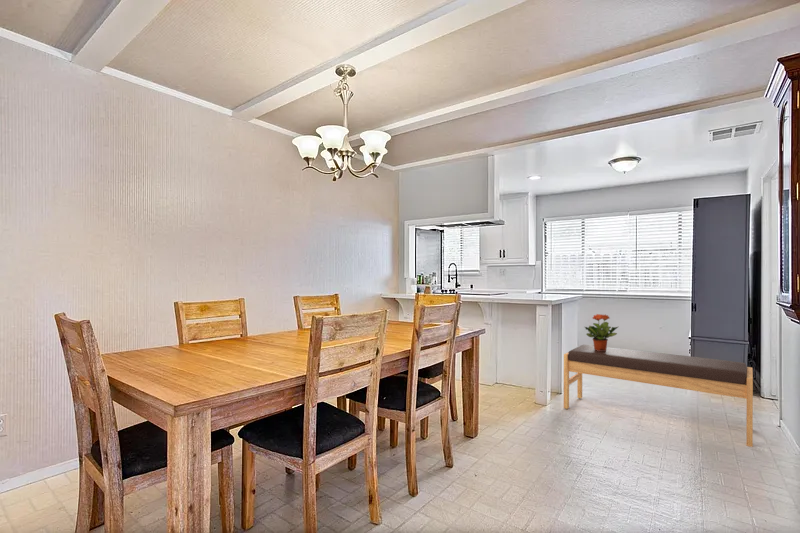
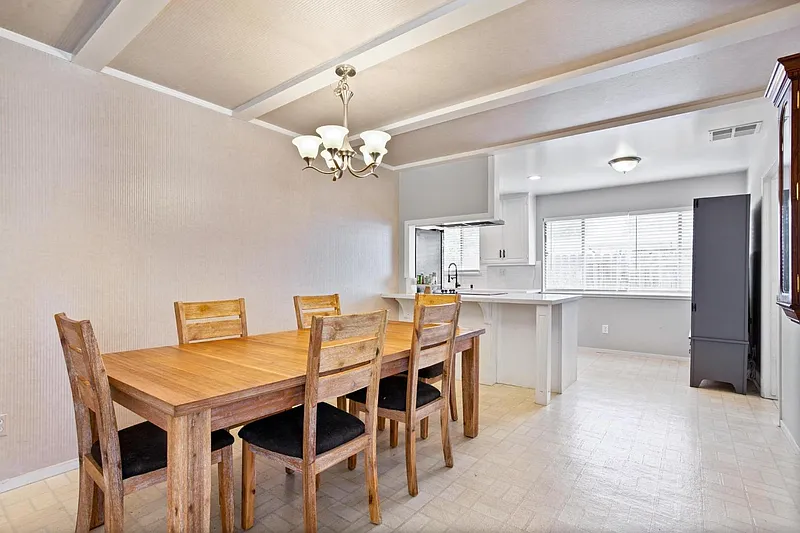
- bench (651, 383)
- potted plant (601, 331)
